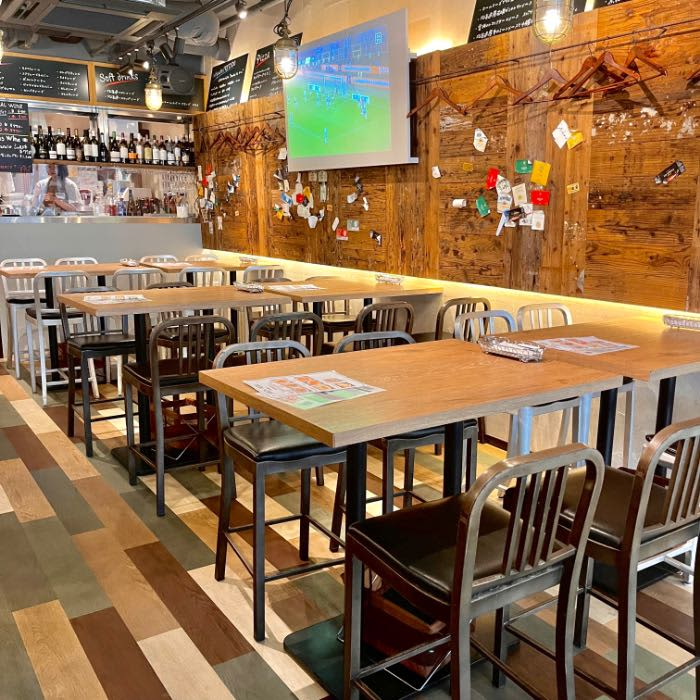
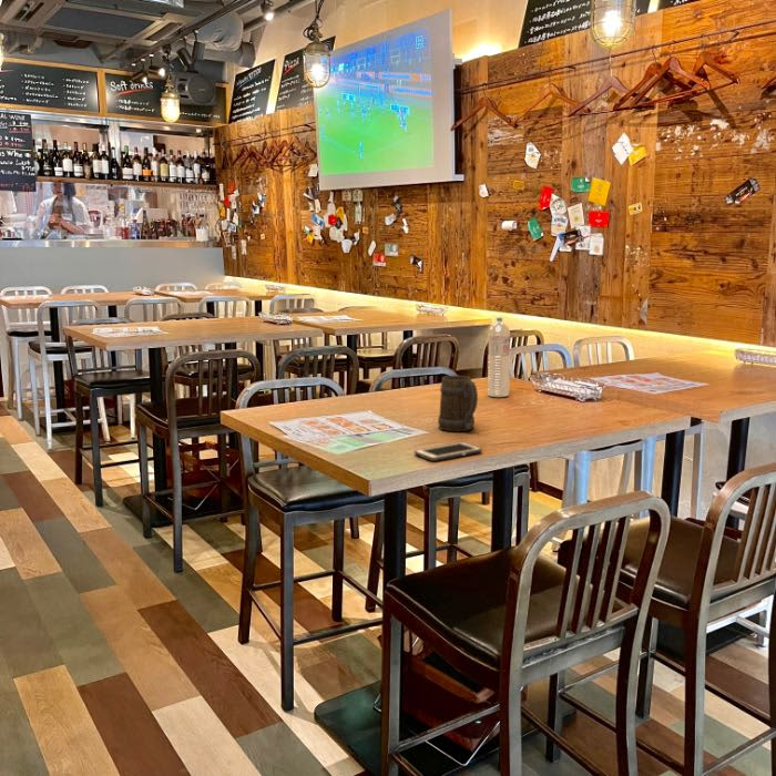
+ water bottle (499, 357)
+ cell phone (448, 451)
+ beer mug (460, 404)
